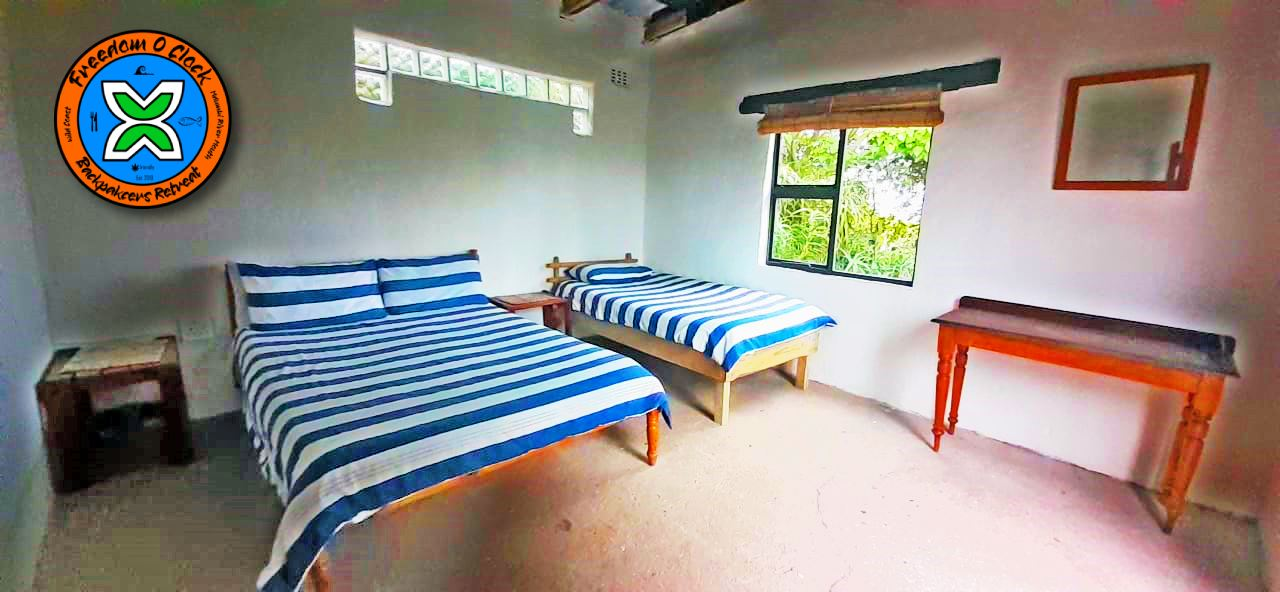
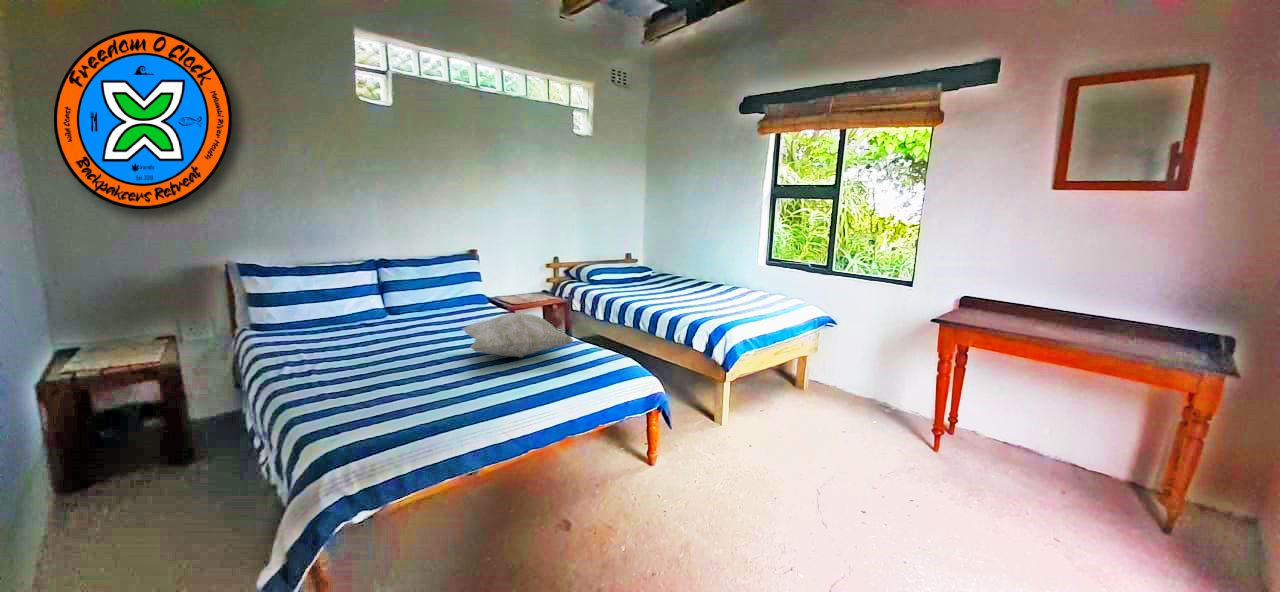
+ decorative pillow (515, 334)
